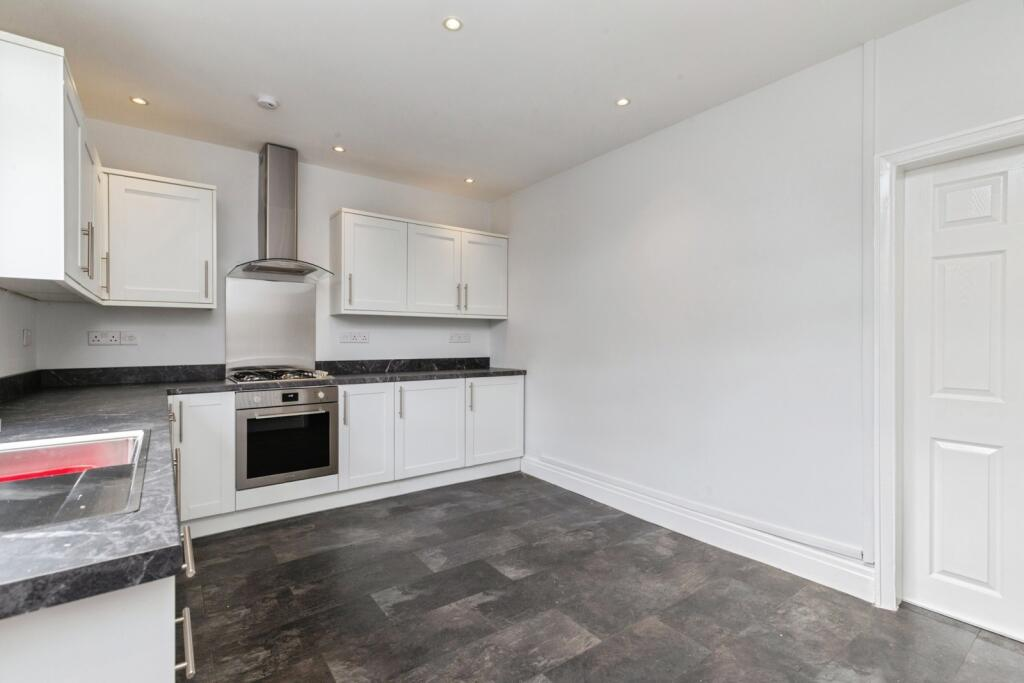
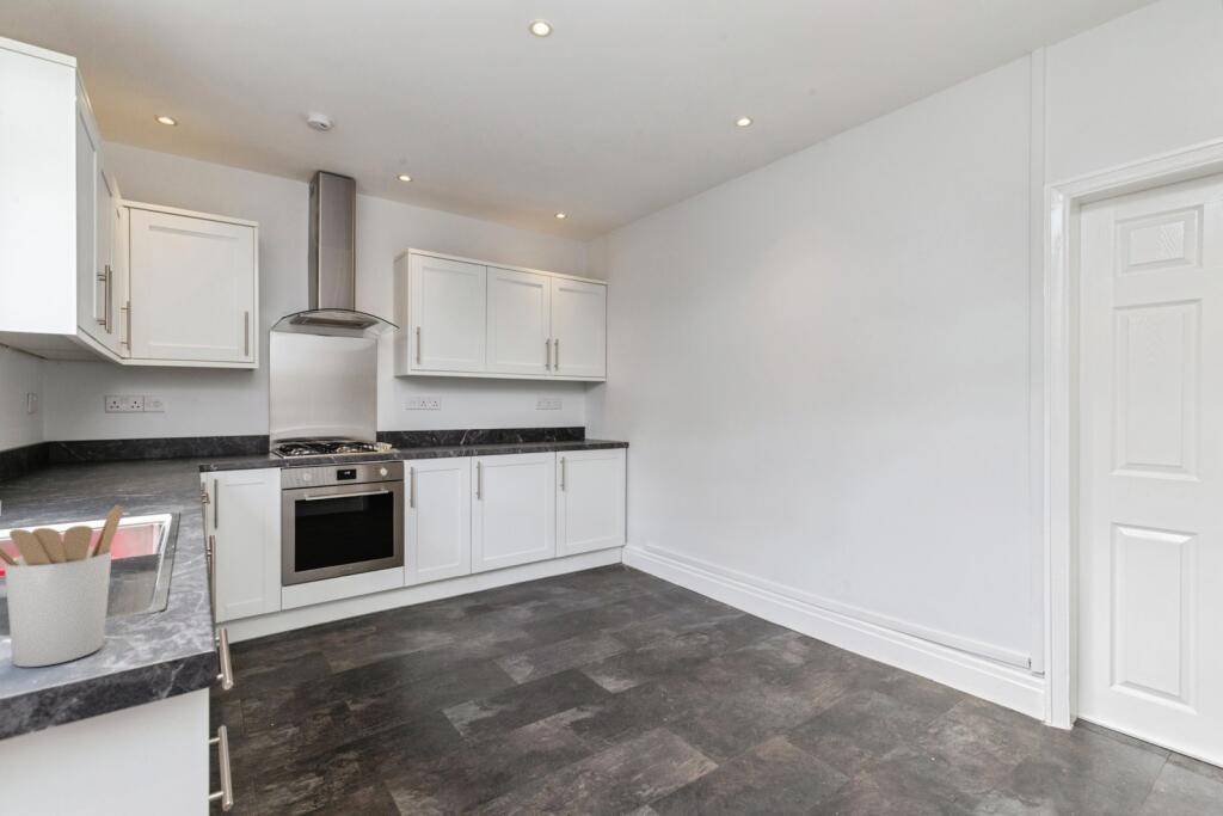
+ utensil holder (59, 585)
